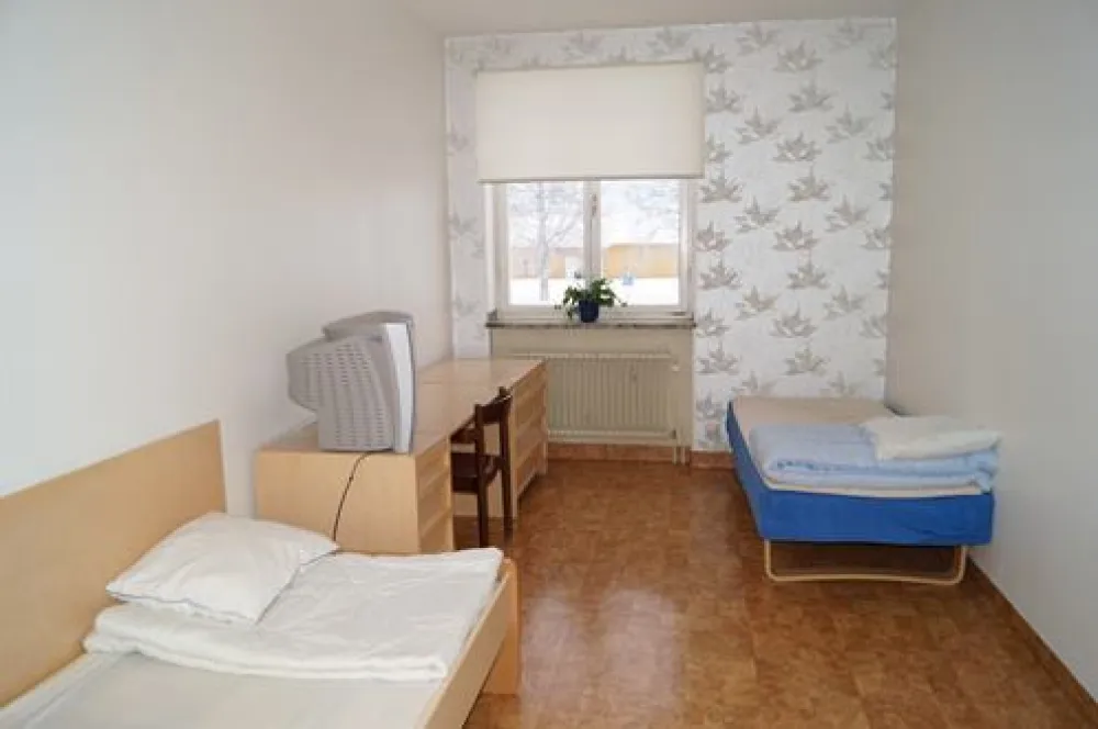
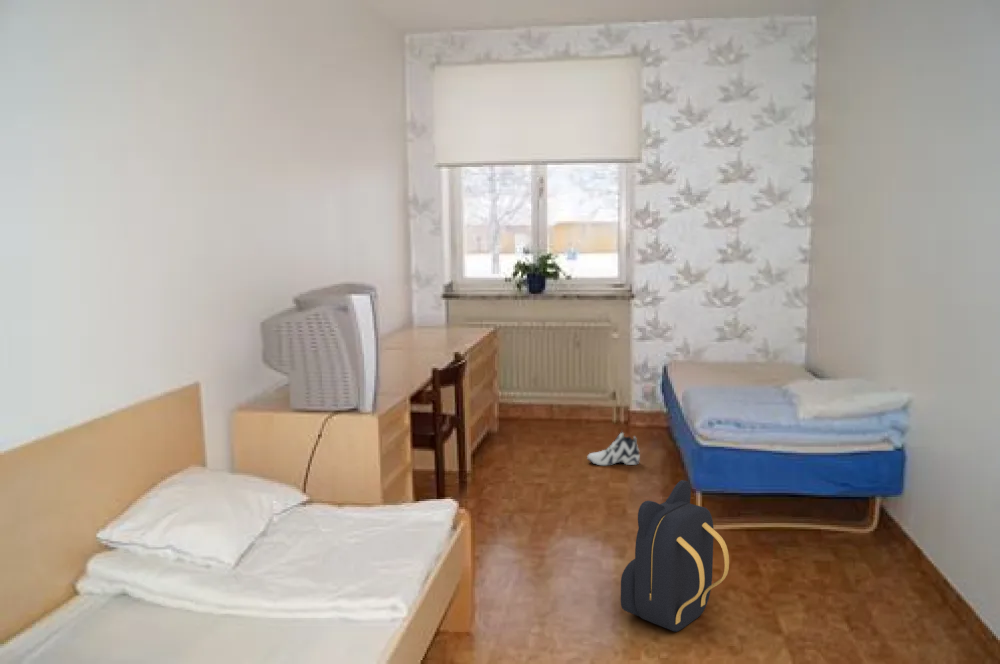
+ backpack (678, 556)
+ sneaker (613, 446)
